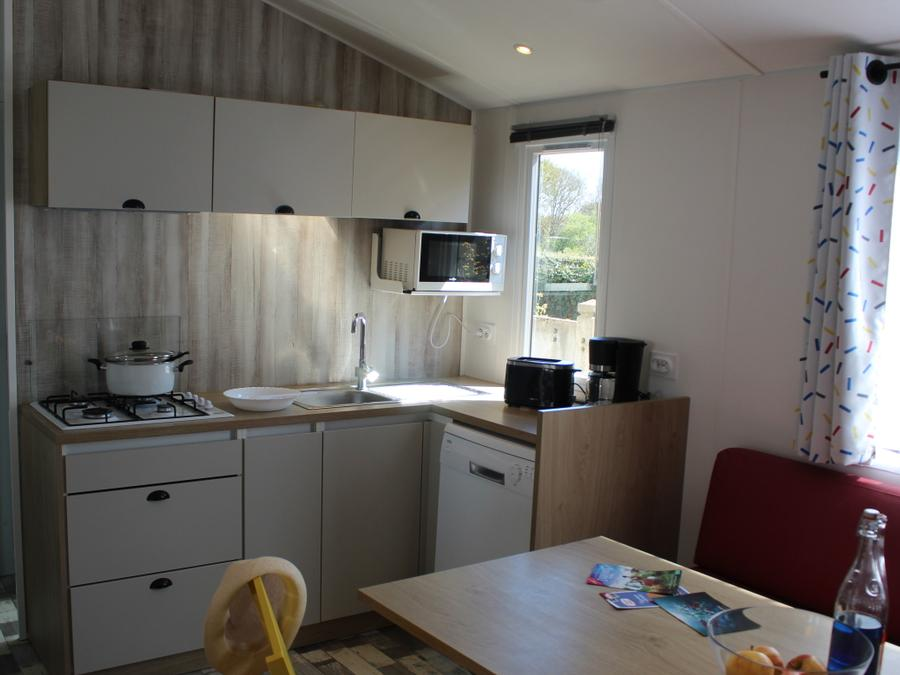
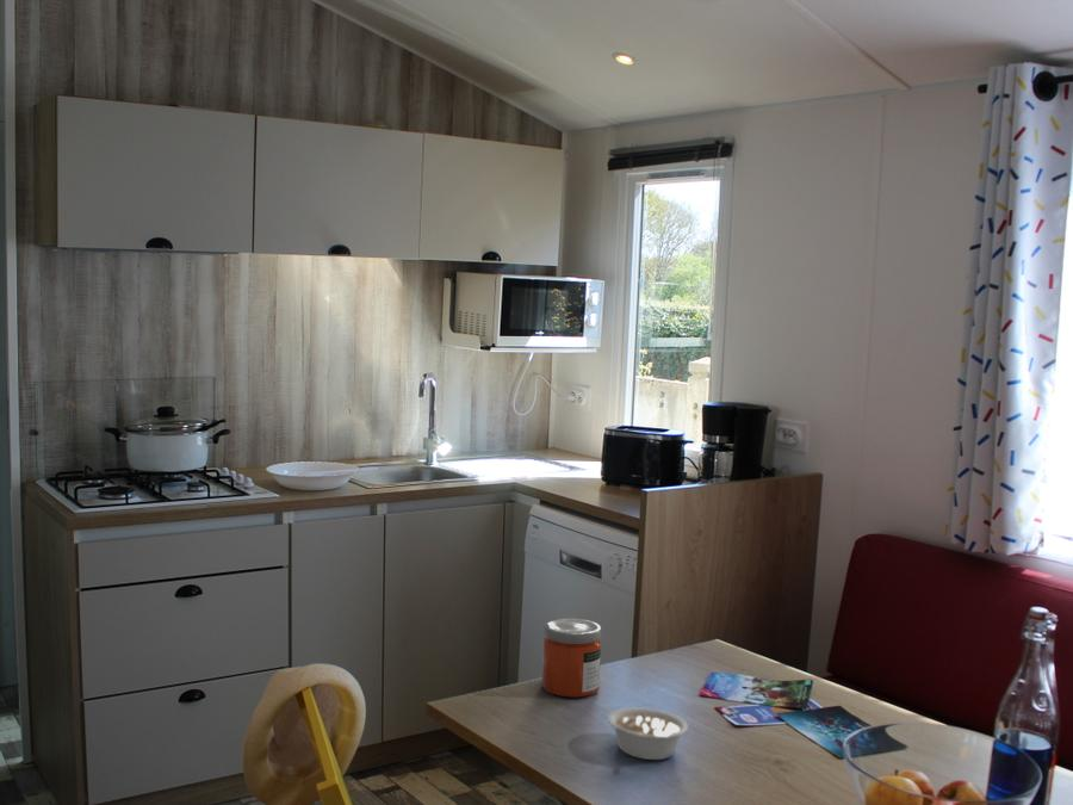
+ legume (650, 733)
+ jam jar (571, 656)
